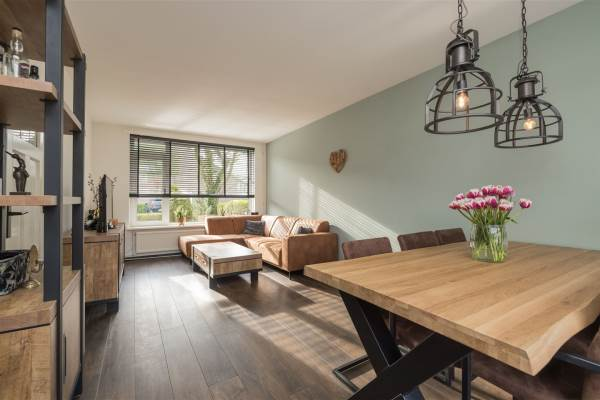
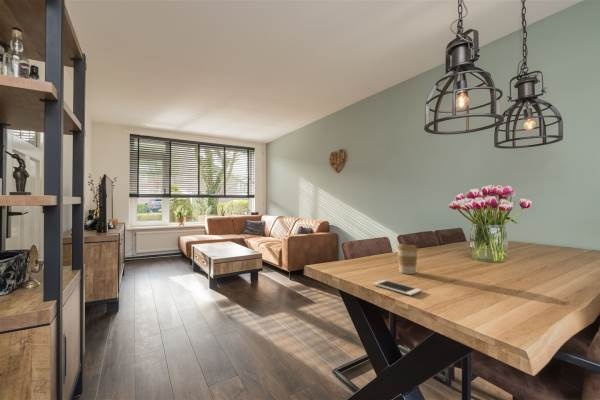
+ coffee cup (407, 258)
+ cell phone (396, 287)
